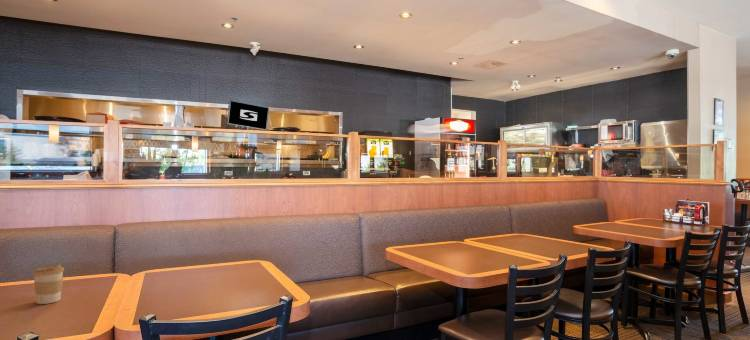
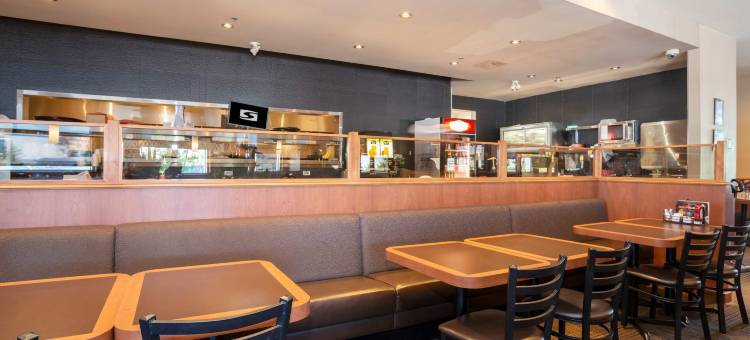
- coffee cup (48, 283)
